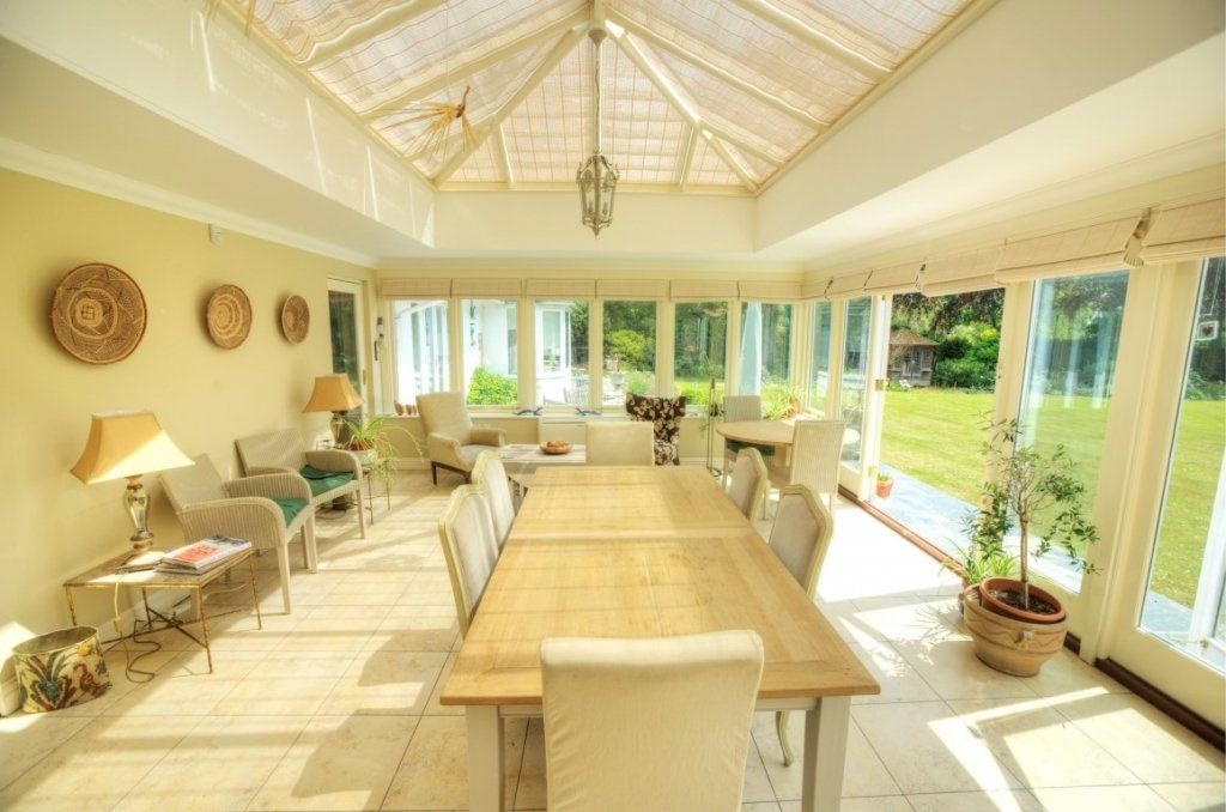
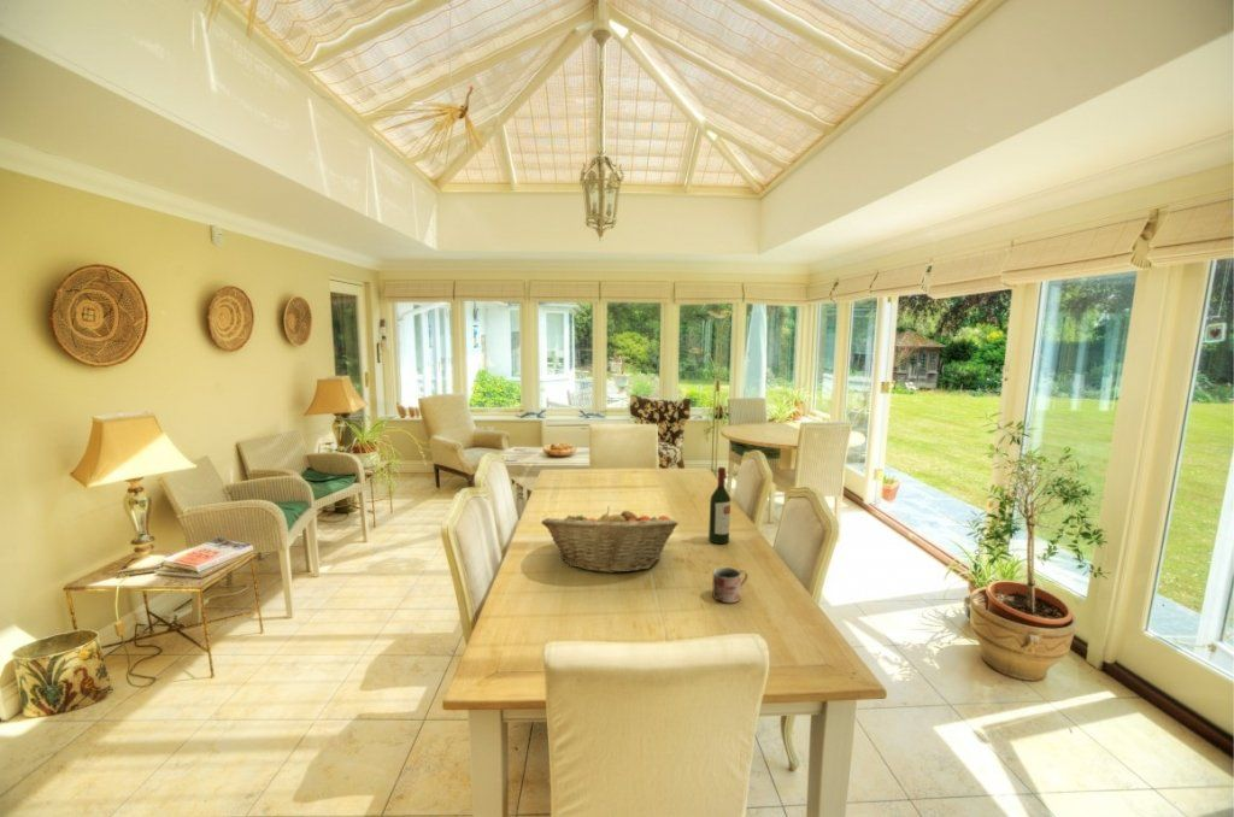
+ mug (730, 583)
+ wine bottle (719, 504)
+ fruit basket (609, 531)
